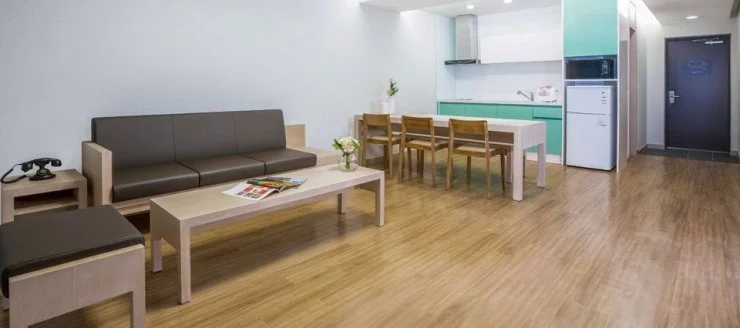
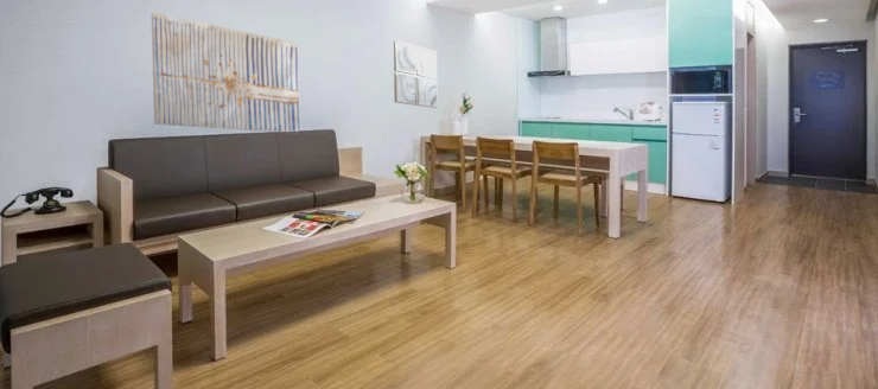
+ wall art (233, 79)
+ wall art (415, 76)
